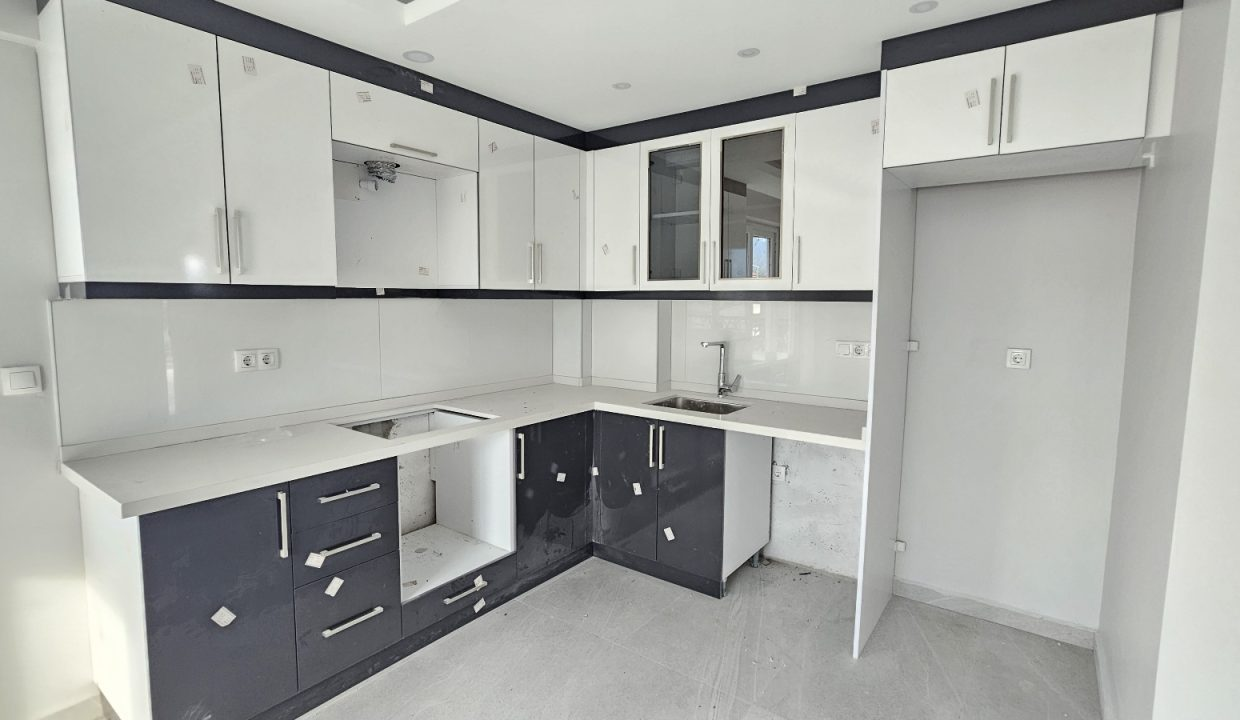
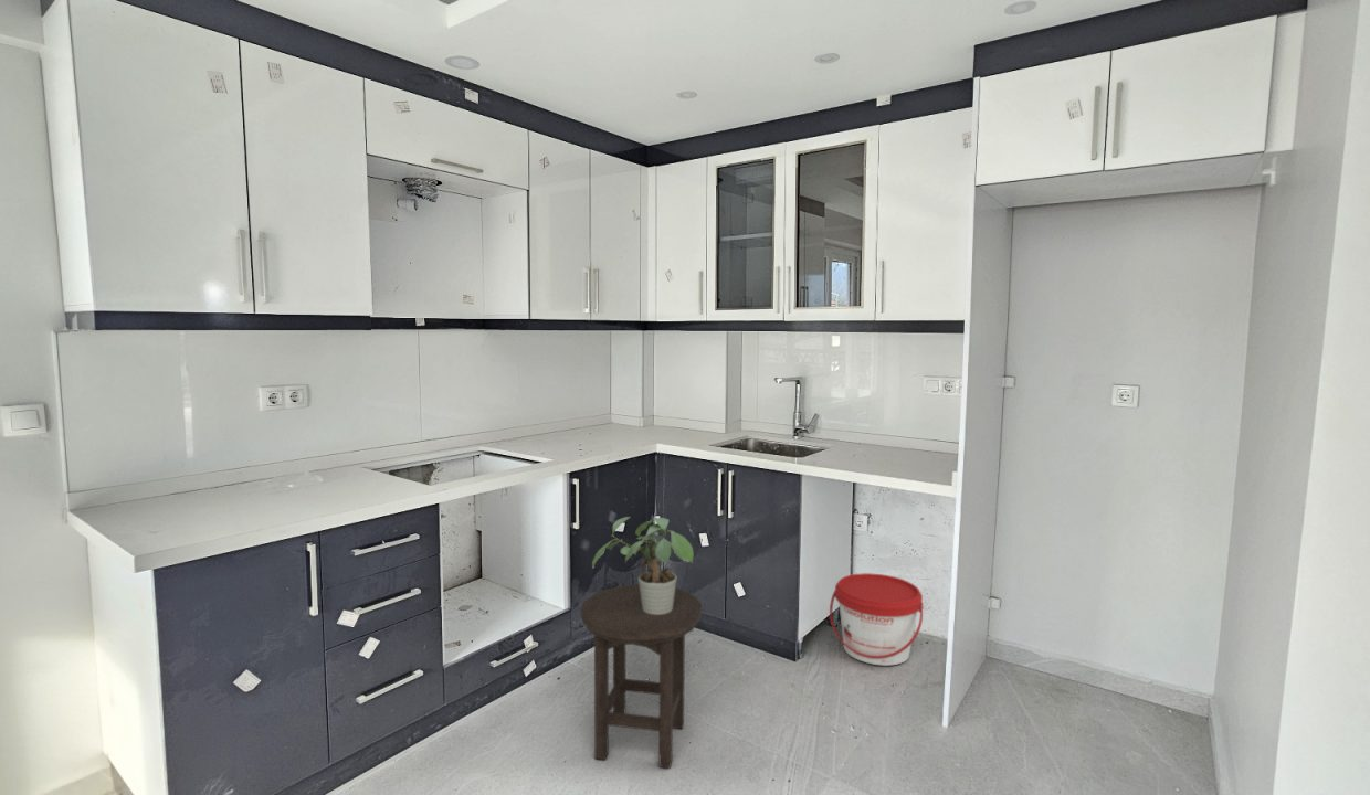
+ stool (641, 680)
+ potted plant (645, 562)
+ bucket (876, 618)
